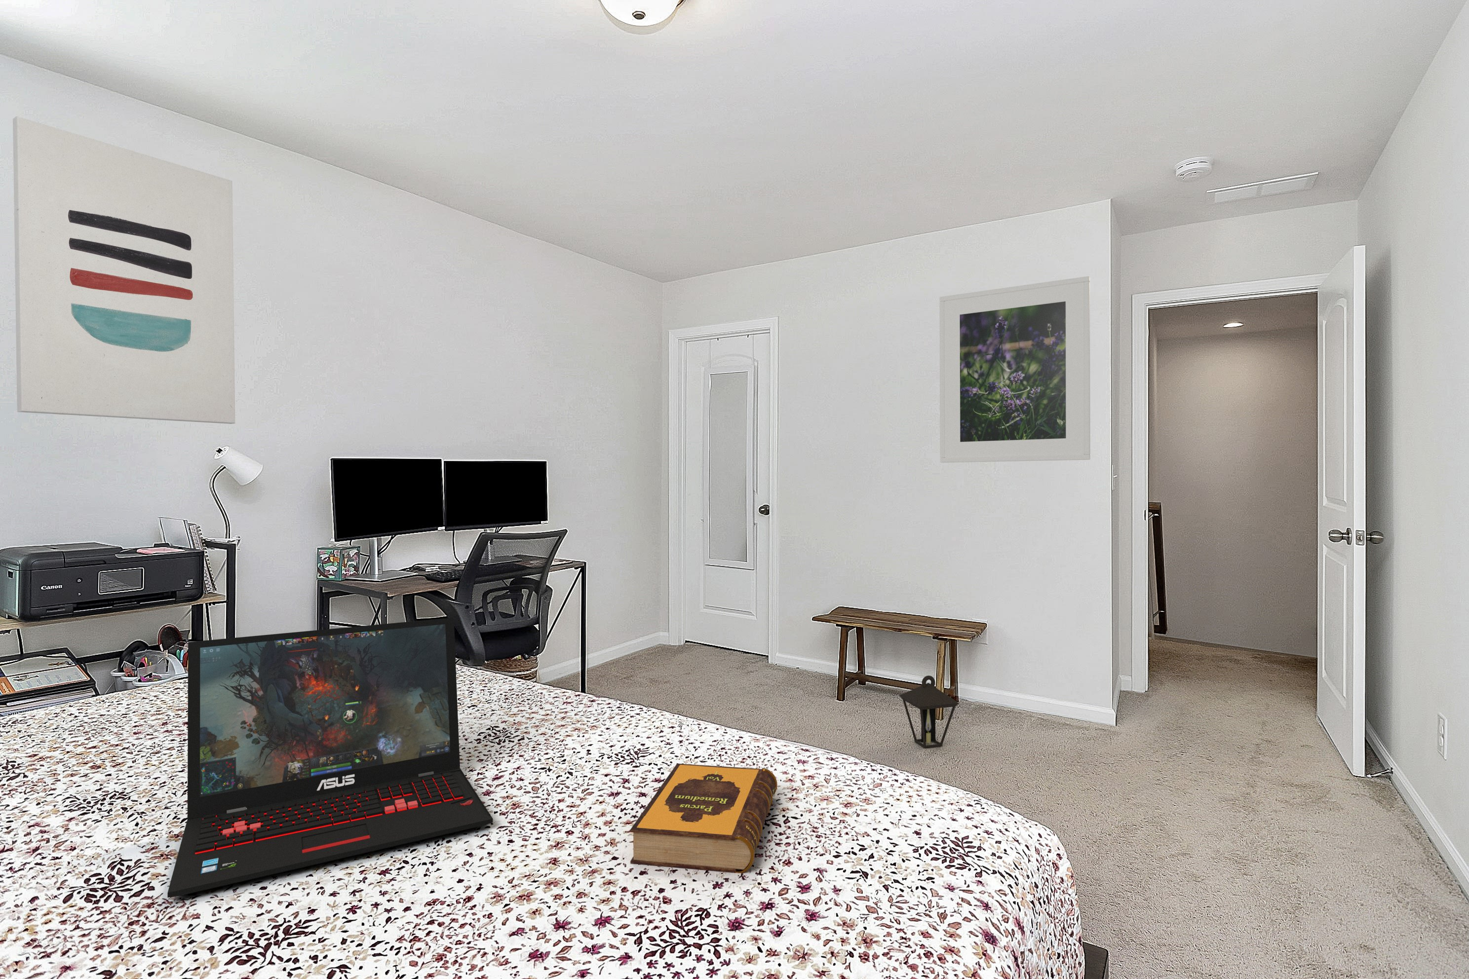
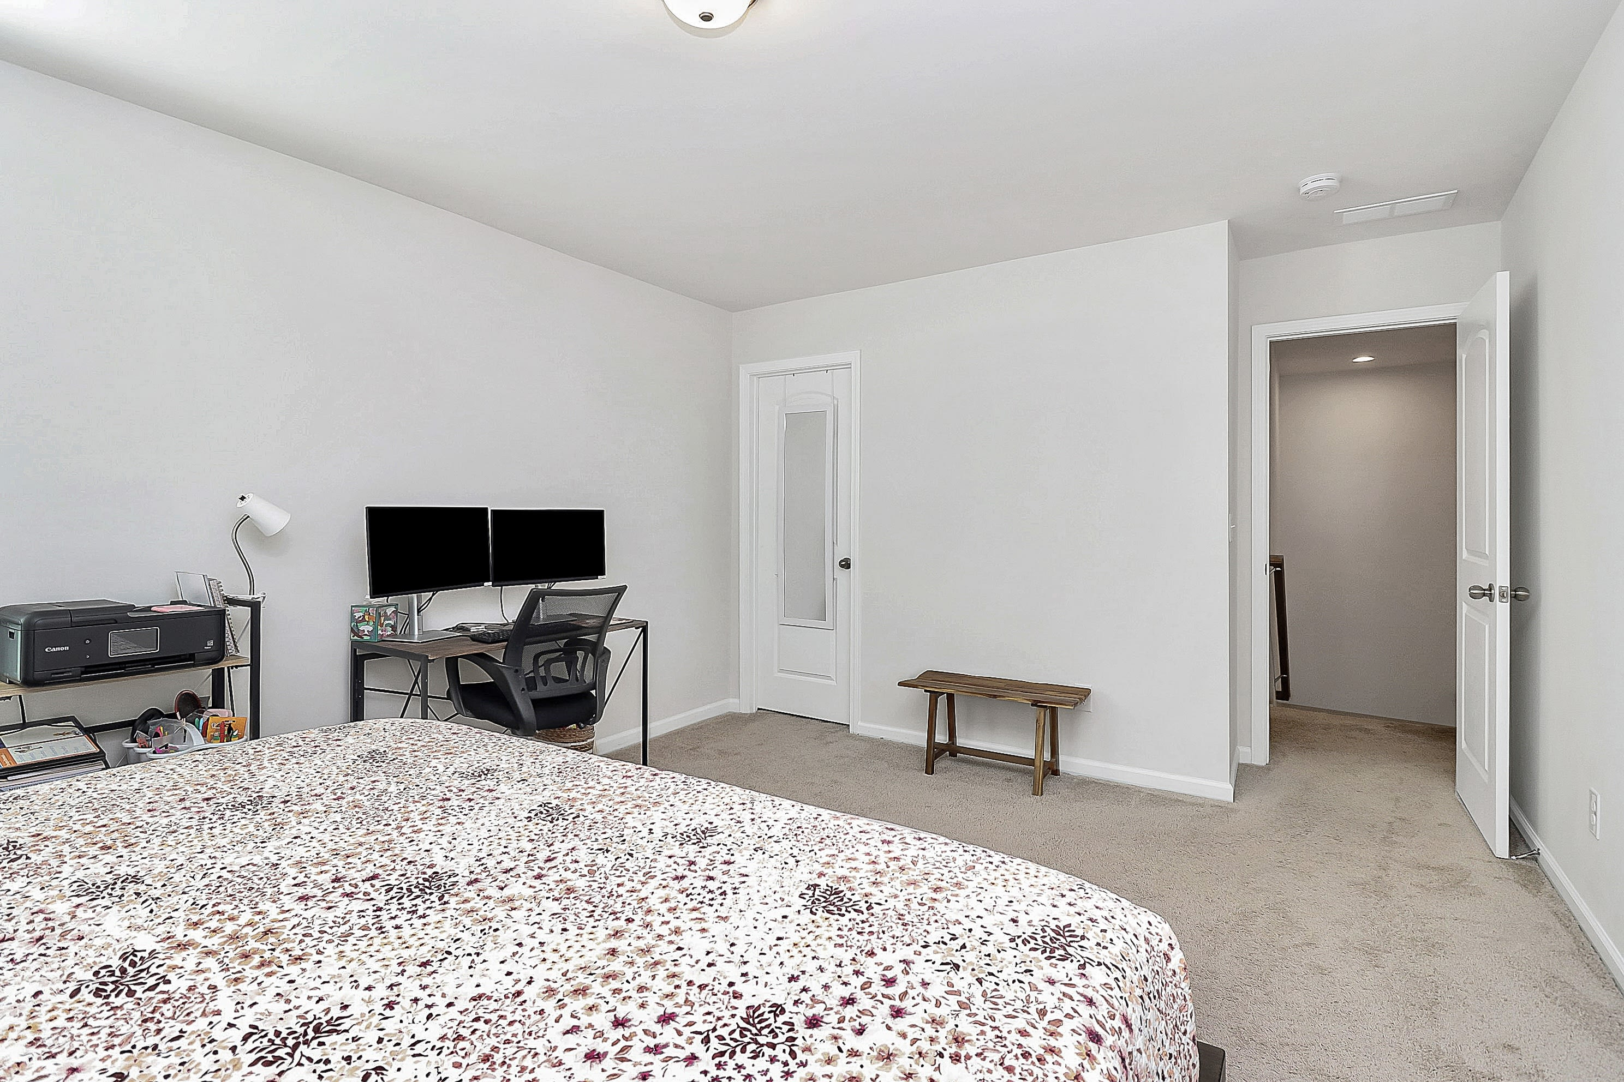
- laptop (338, 733)
- wall art (134, 285)
- lantern (928, 709)
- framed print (1011, 374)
- hardback book (710, 813)
